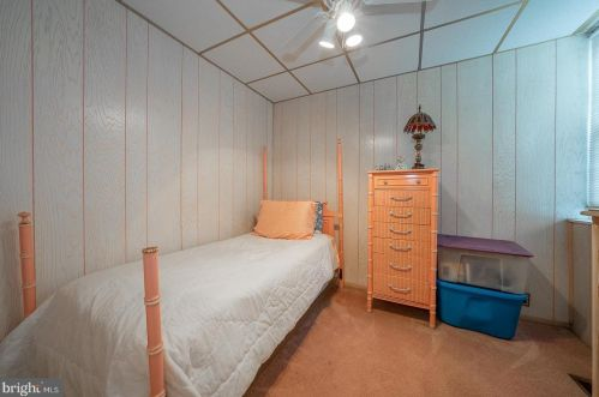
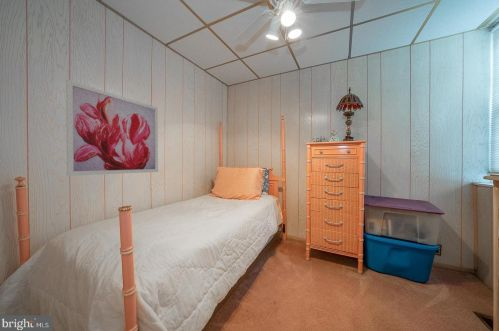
+ wall art (121, 135)
